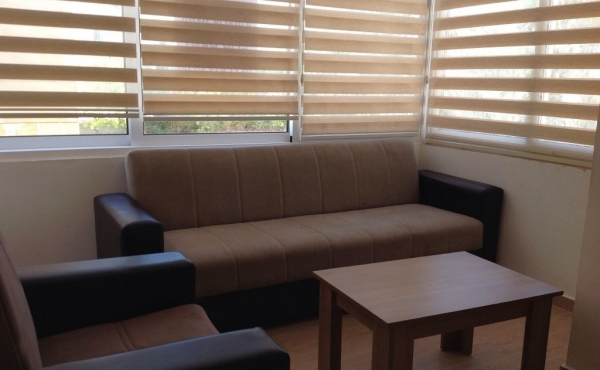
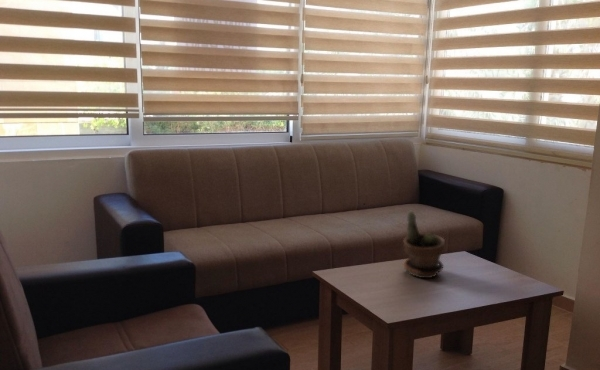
+ potted plant (424, 242)
